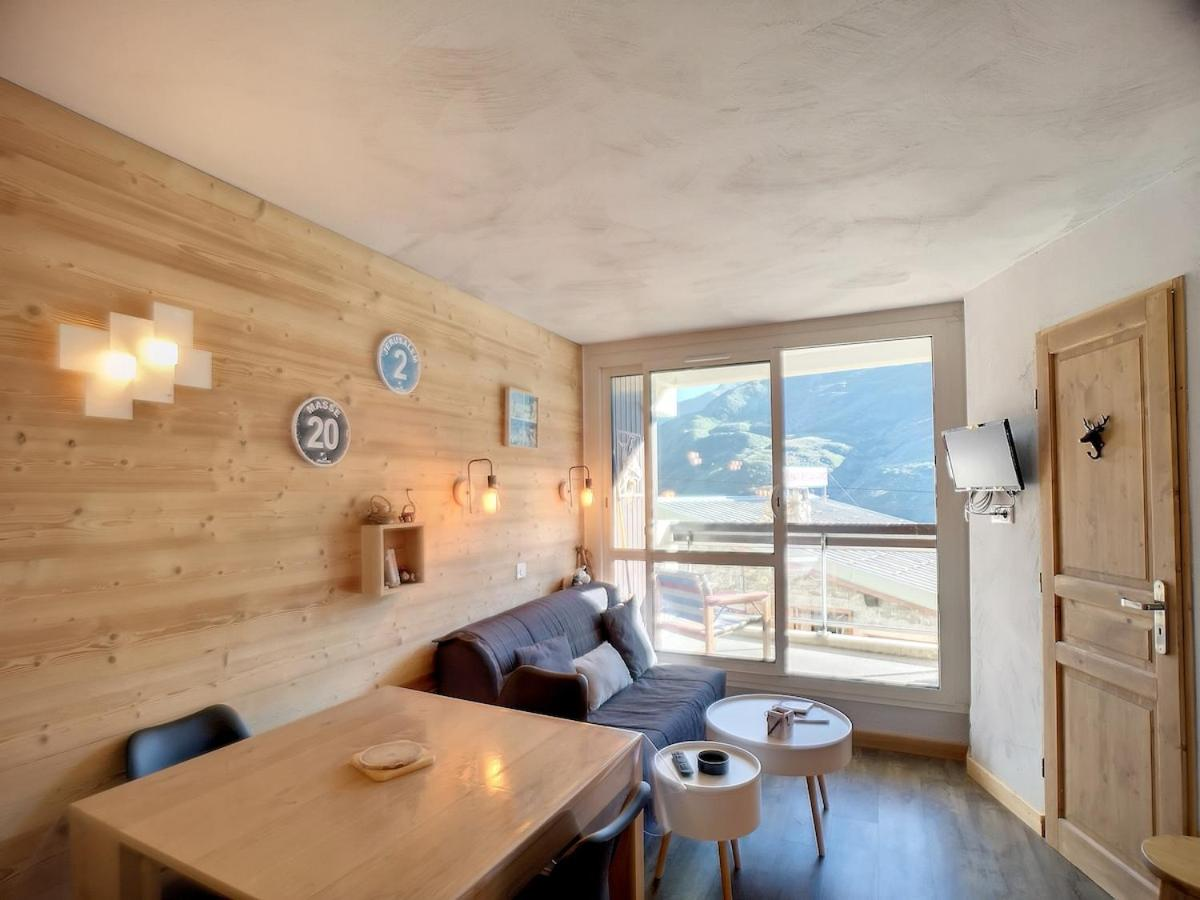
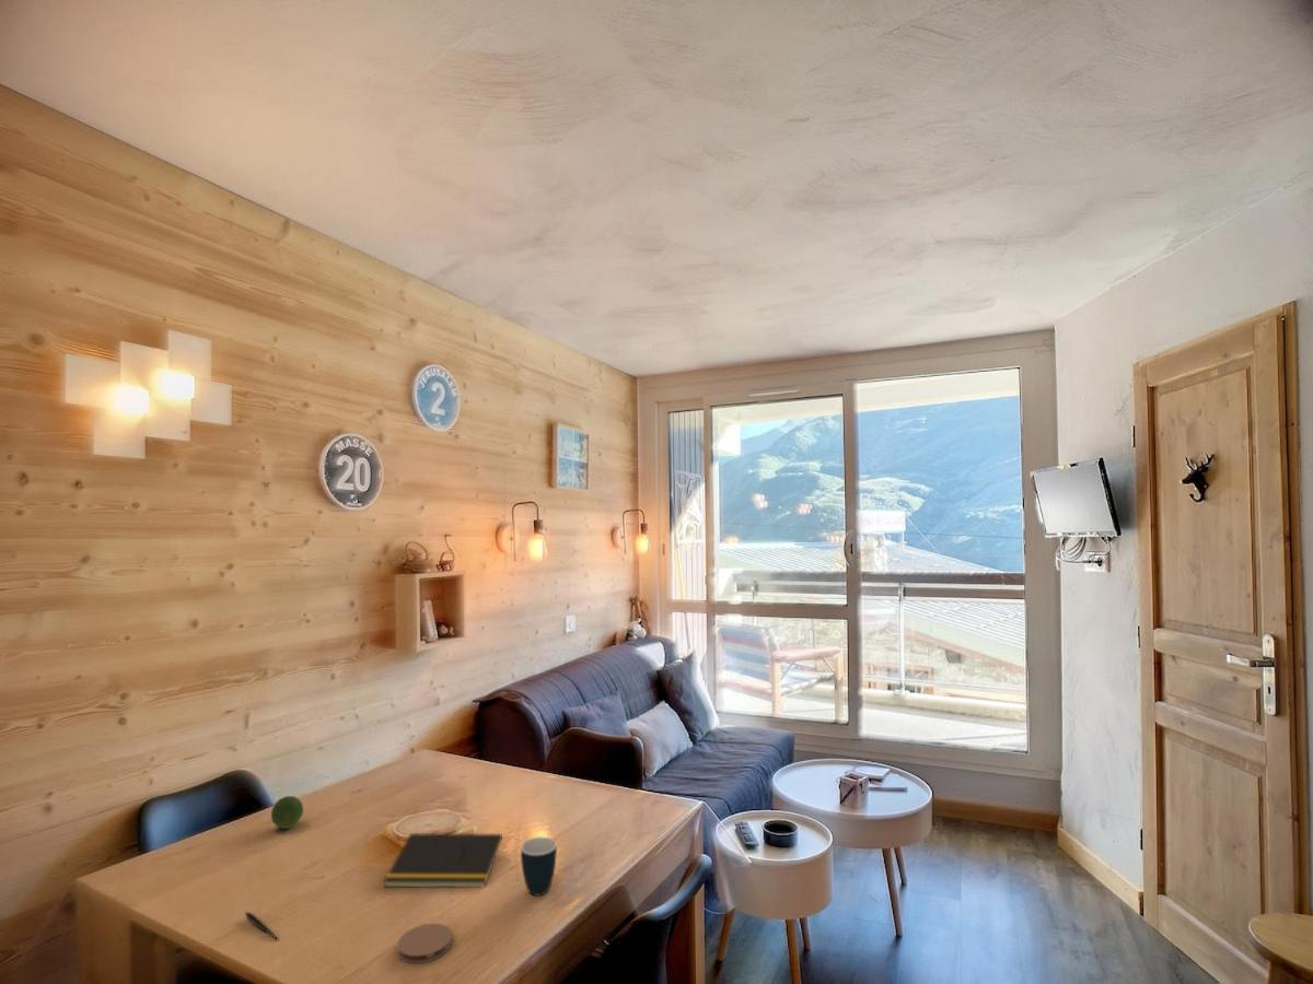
+ coaster (425, 942)
+ mug (541, 864)
+ pen (260, 925)
+ fruit (287, 811)
+ notepad (445, 858)
